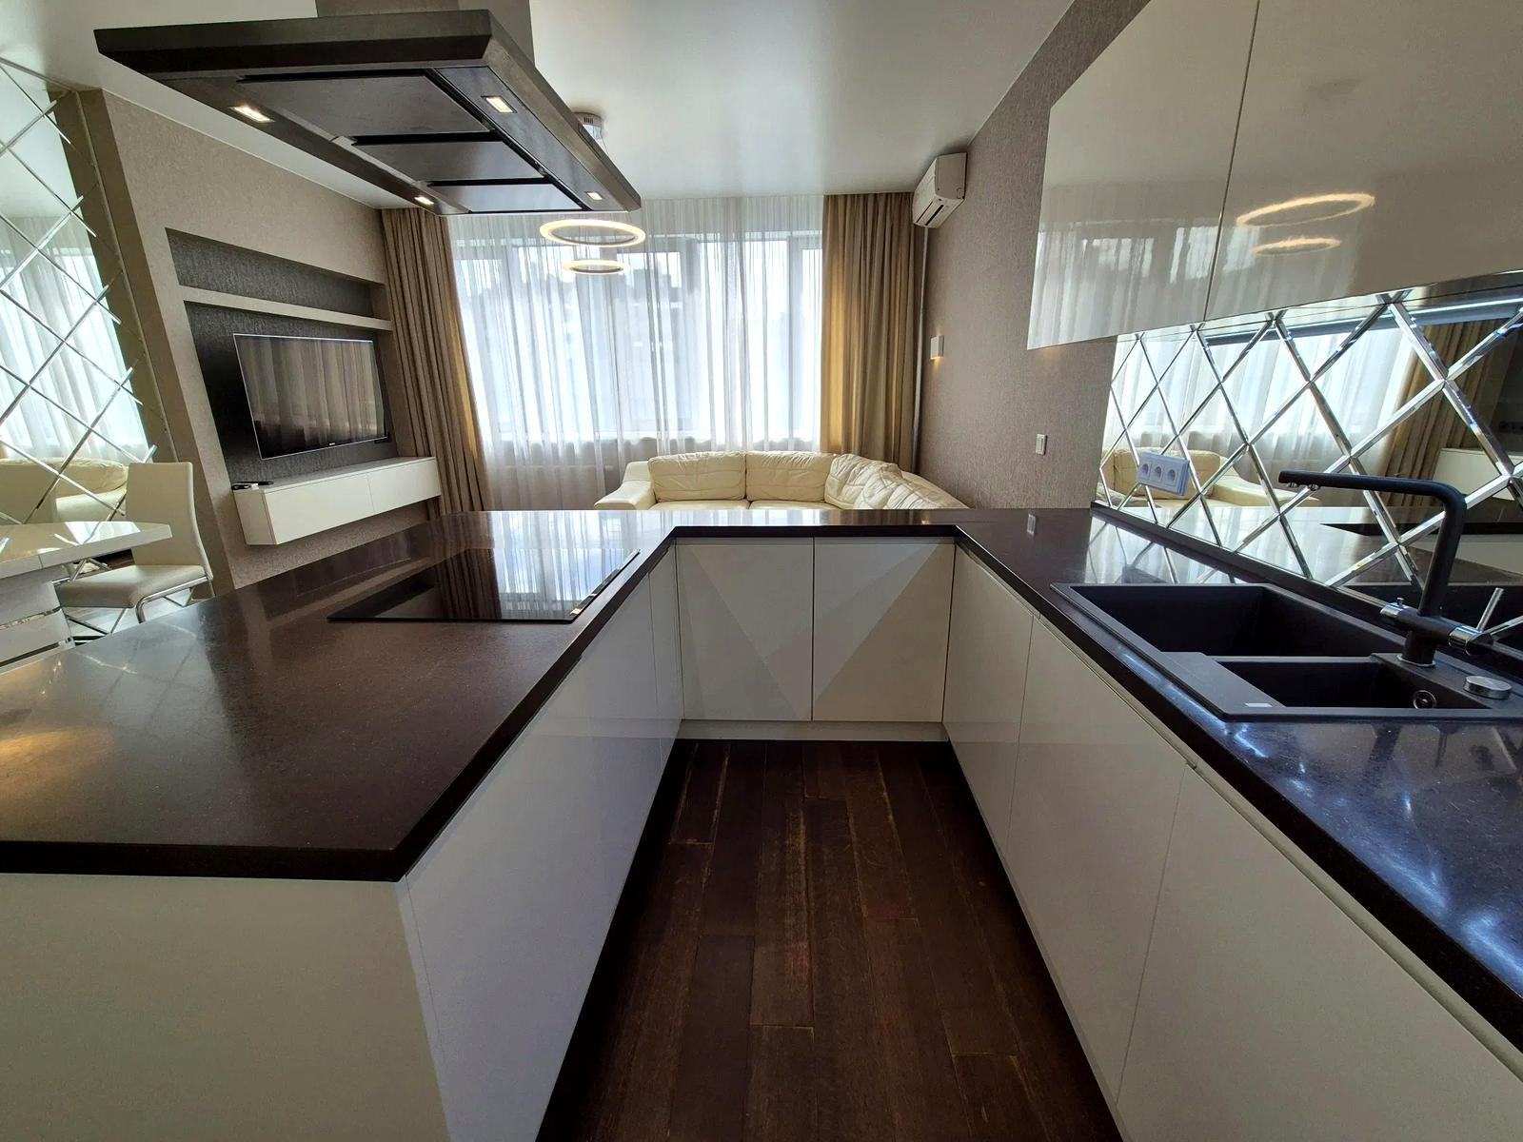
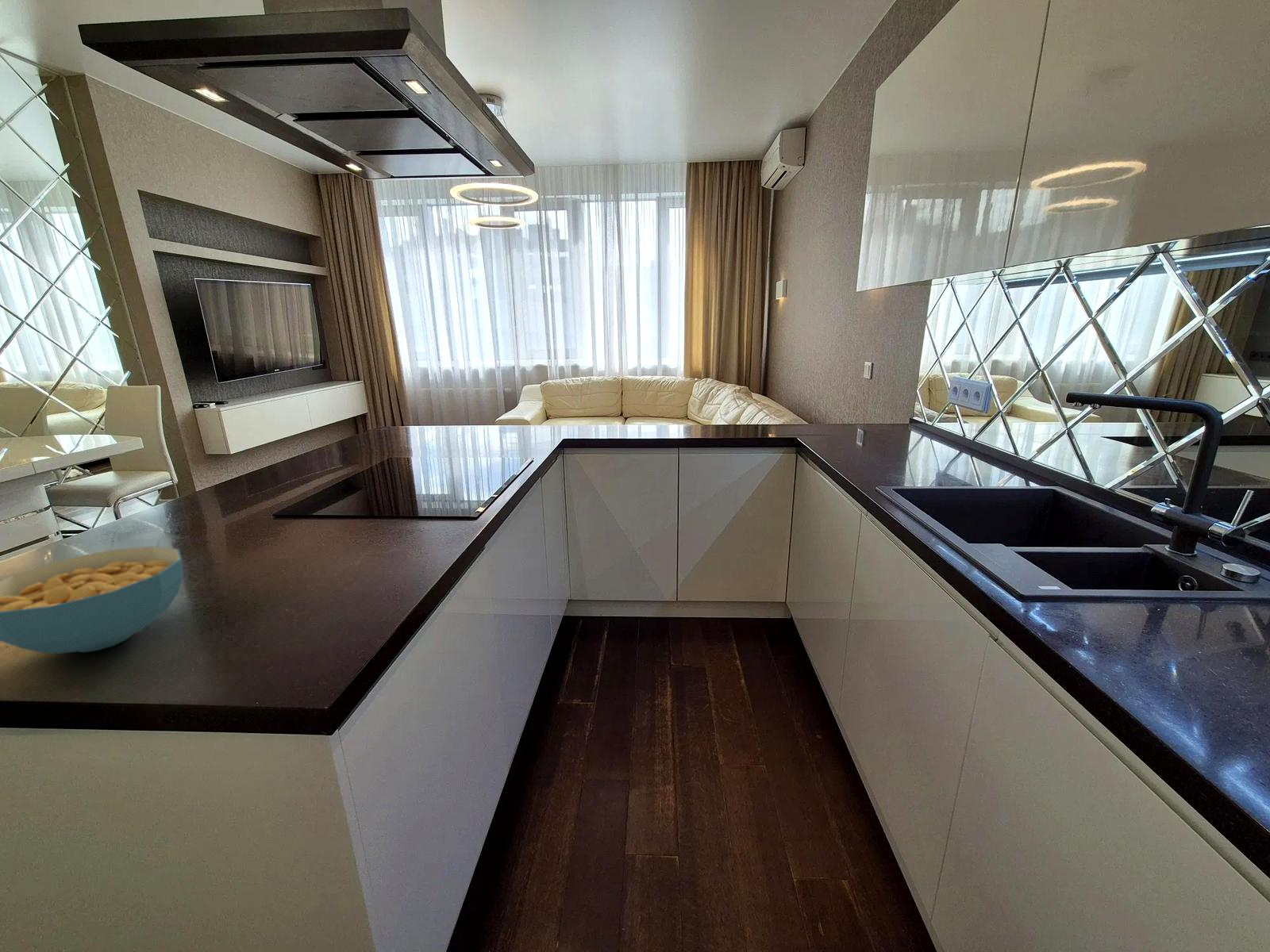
+ cereal bowl (94, 608)
